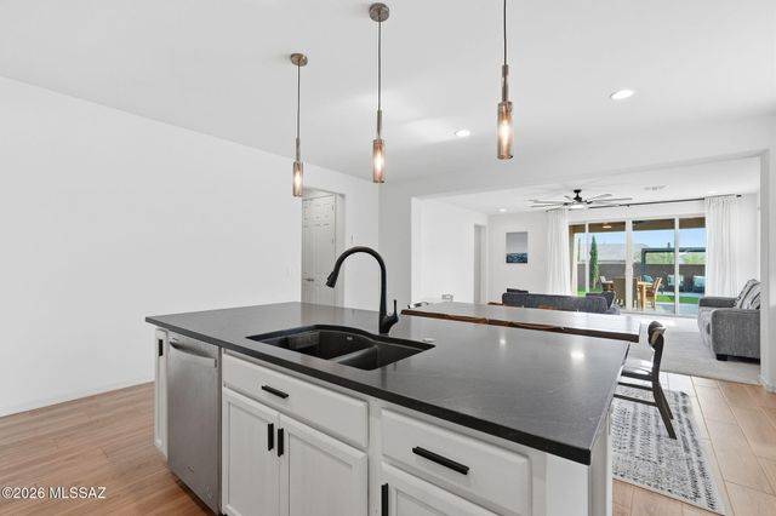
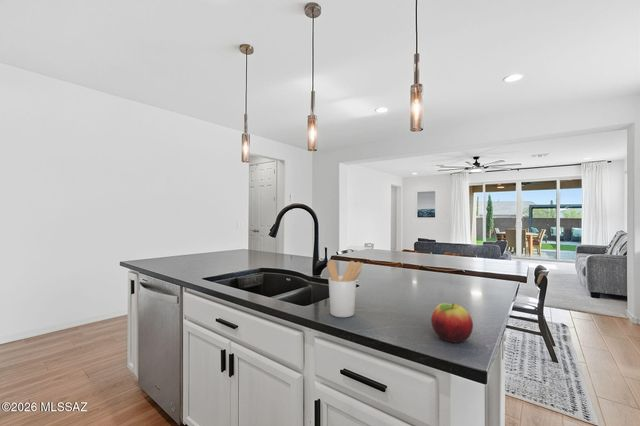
+ fruit (451, 320)
+ utensil holder (346, 286)
